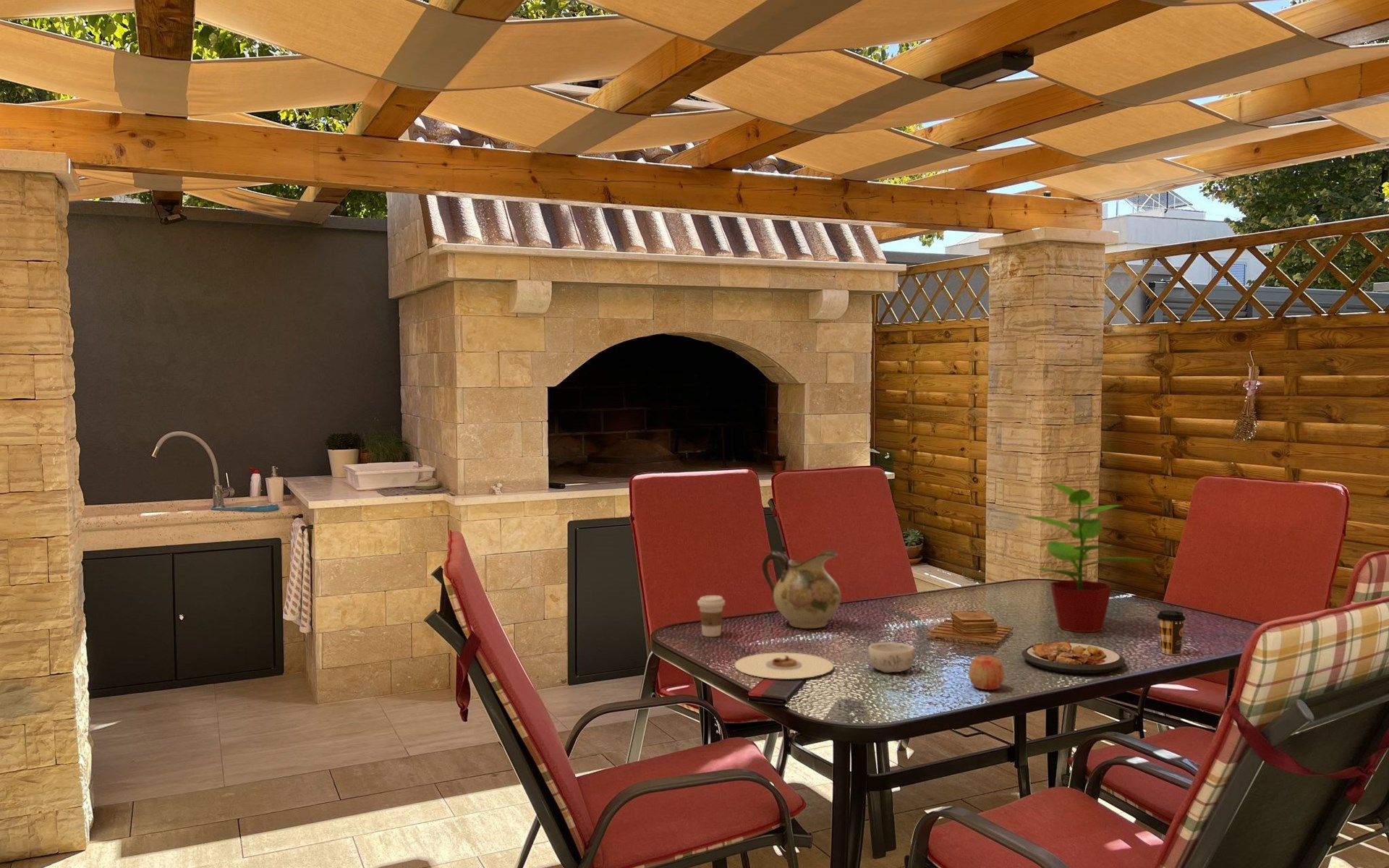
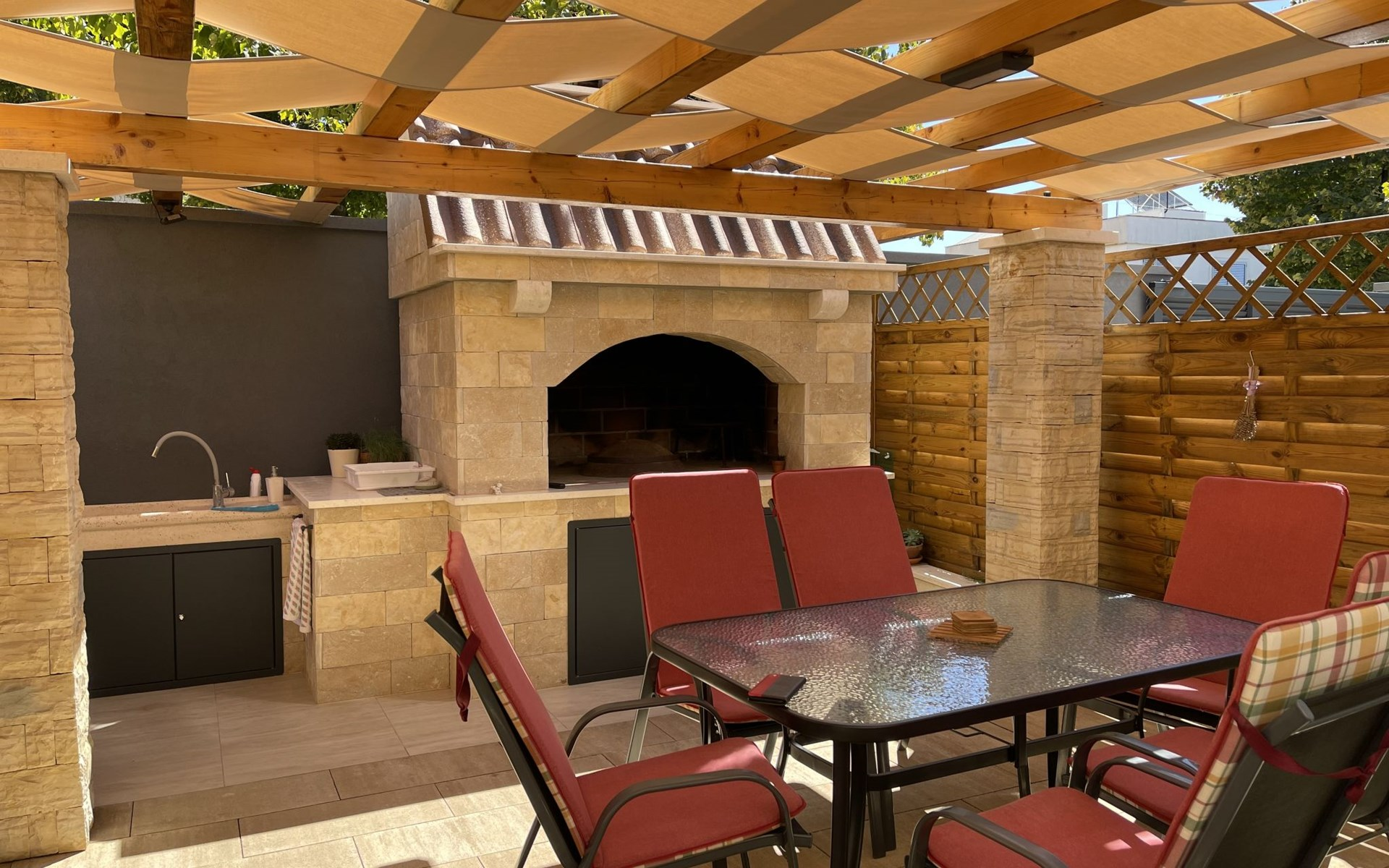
- plate (1072, 654)
- decorative bowl (893, 657)
- apple (986, 672)
- potted plant (1077, 551)
- coffee cup (711, 616)
- coffee cup (1171, 632)
- plate (783, 662)
- pitcher (805, 587)
